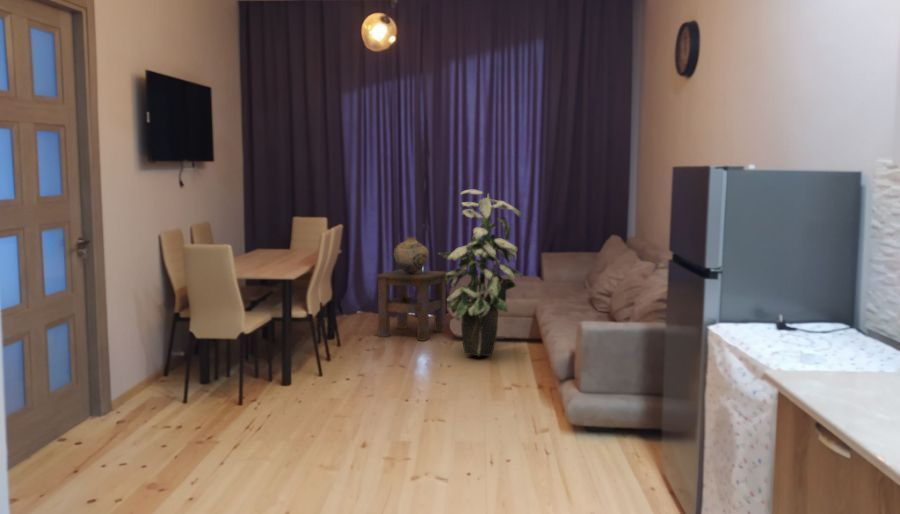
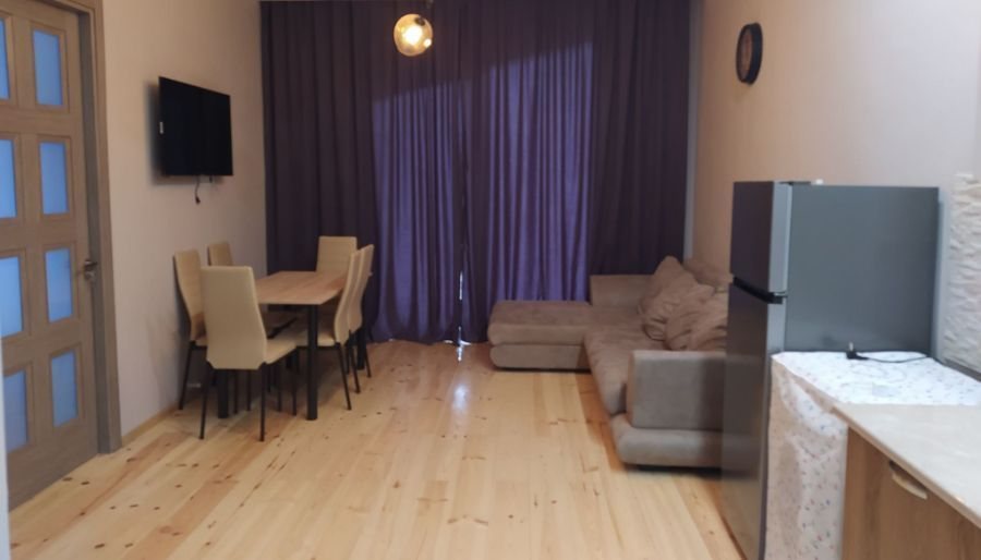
- indoor plant (478, 273)
- side table (412, 303)
- vase (411, 255)
